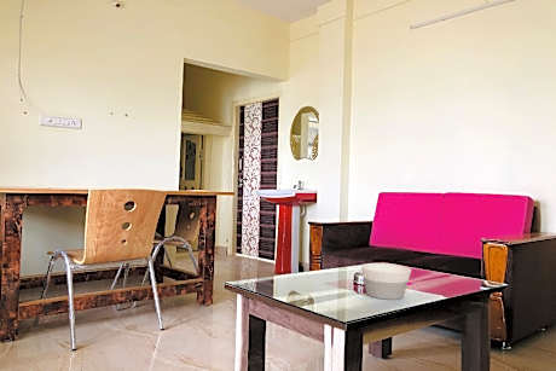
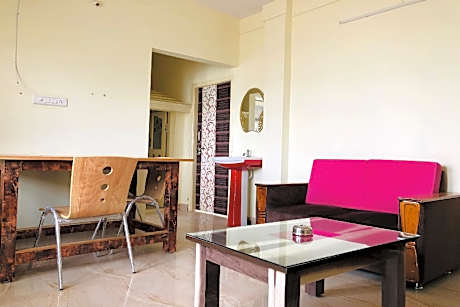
- bowl (384, 280)
